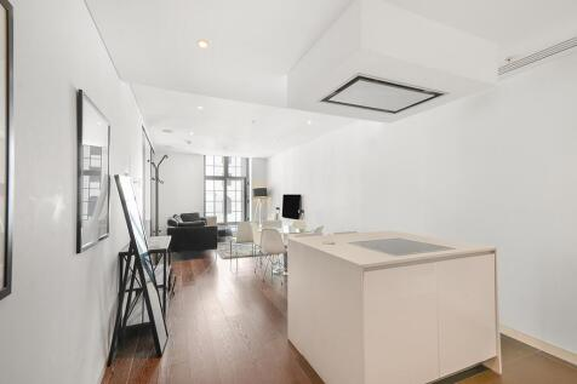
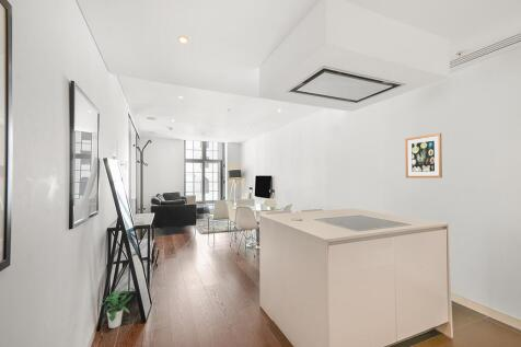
+ wall art (421, 157)
+ potted plant (118, 306)
